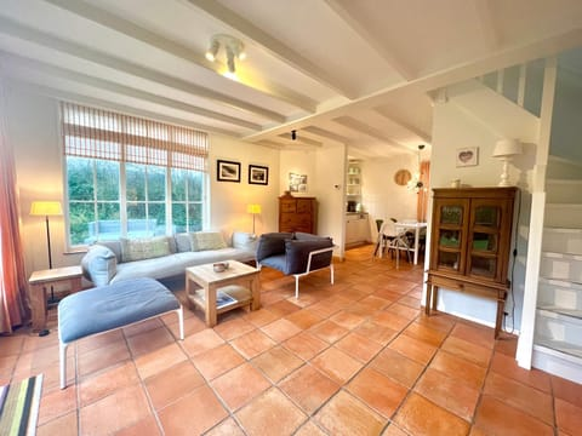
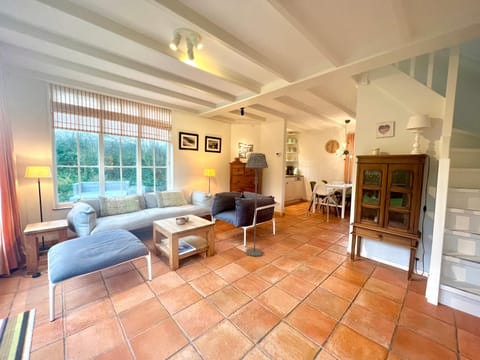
+ floor lamp (255, 203)
